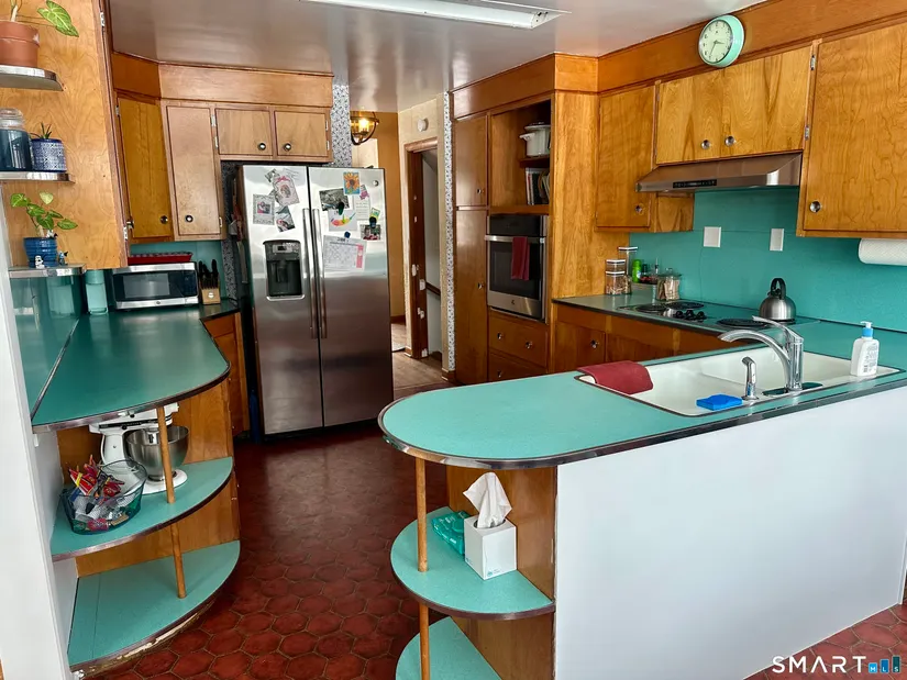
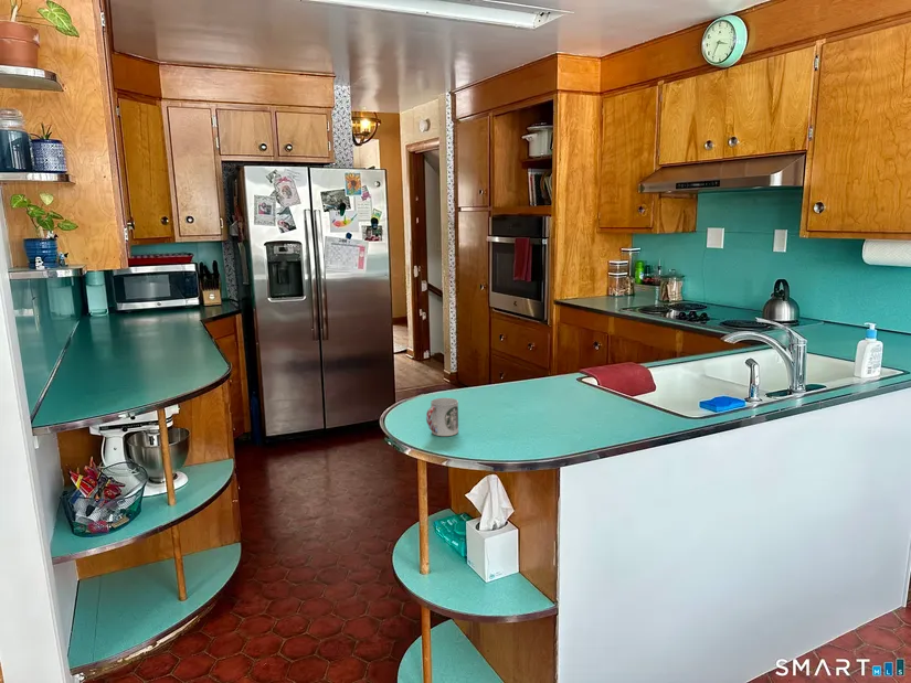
+ cup (441, 417)
